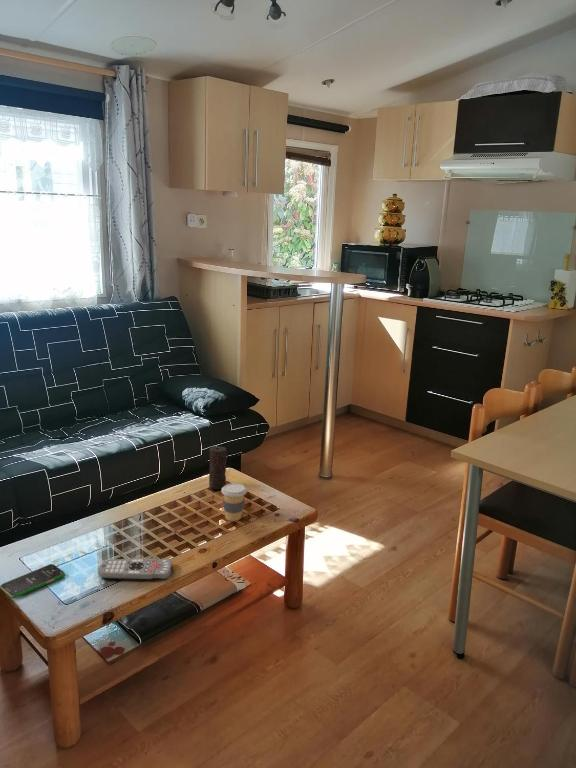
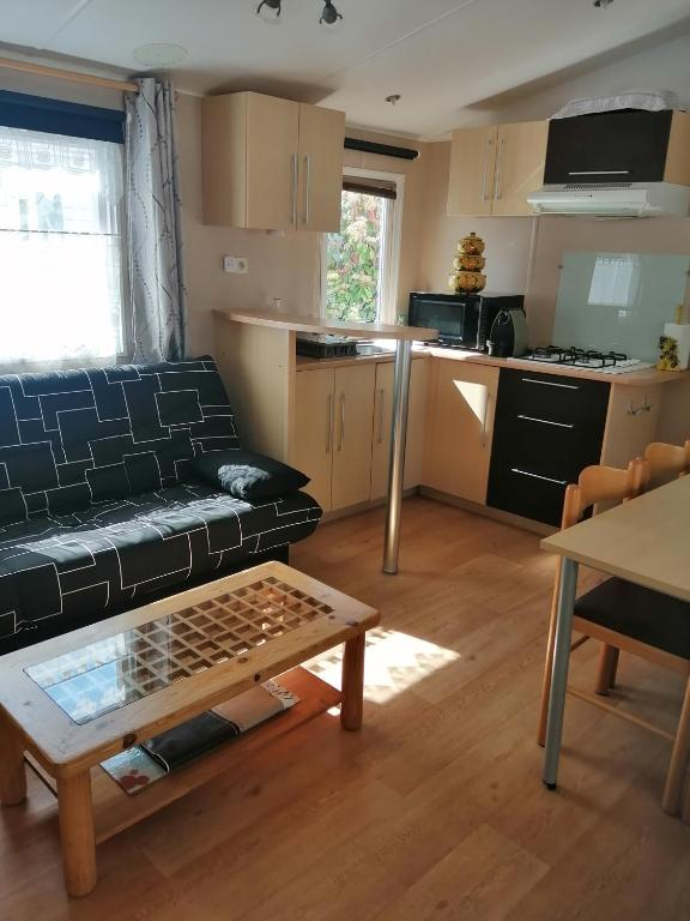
- remote control (135, 569)
- coffee cup (233, 503)
- smartphone (33, 580)
- candle (217, 467)
